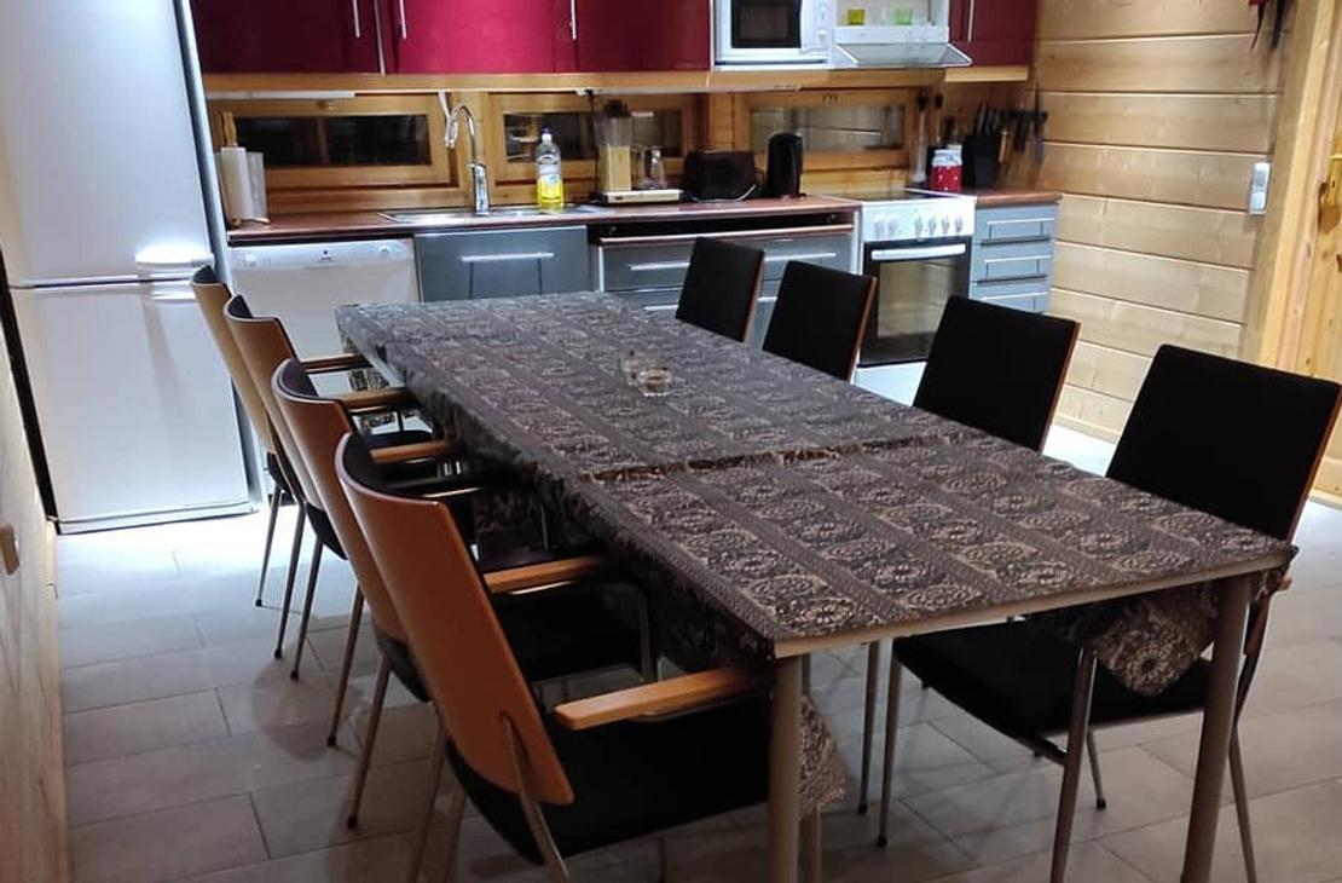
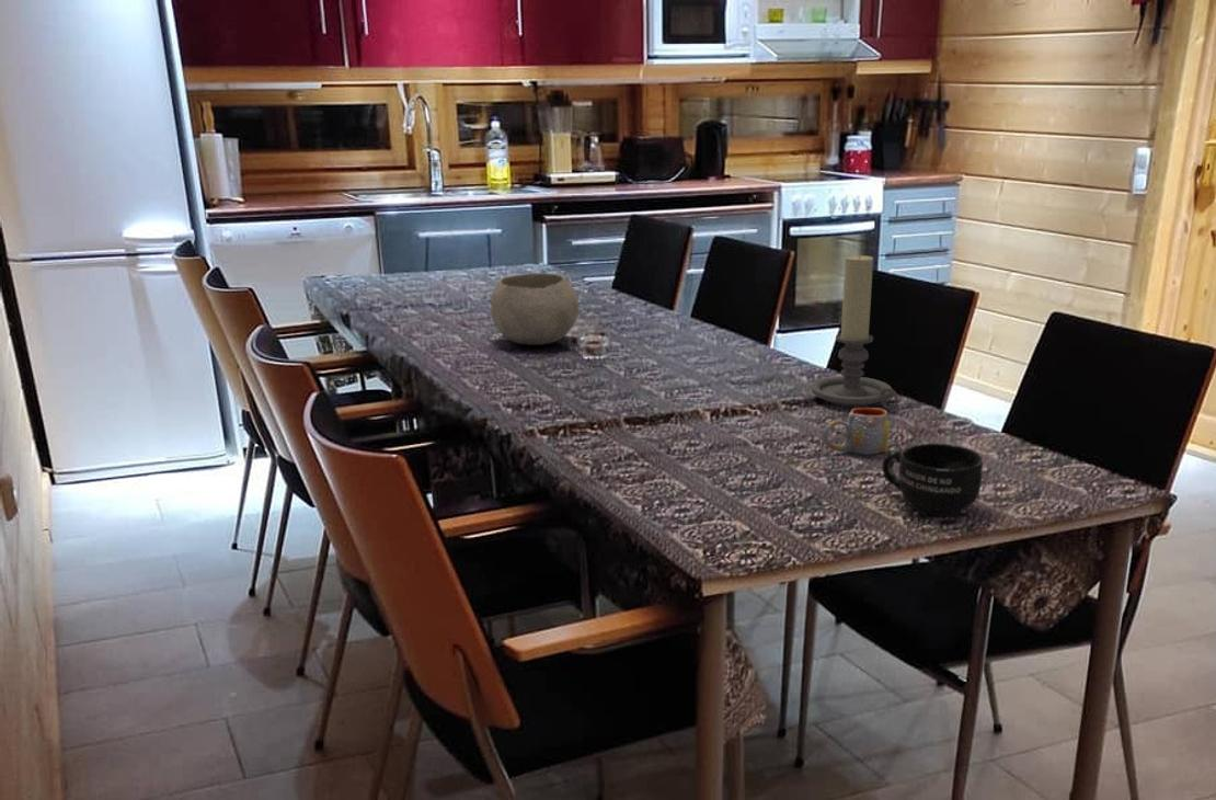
+ mug (853, 431)
+ mug (929, 478)
+ bowl (535, 310)
+ candle holder (861, 330)
